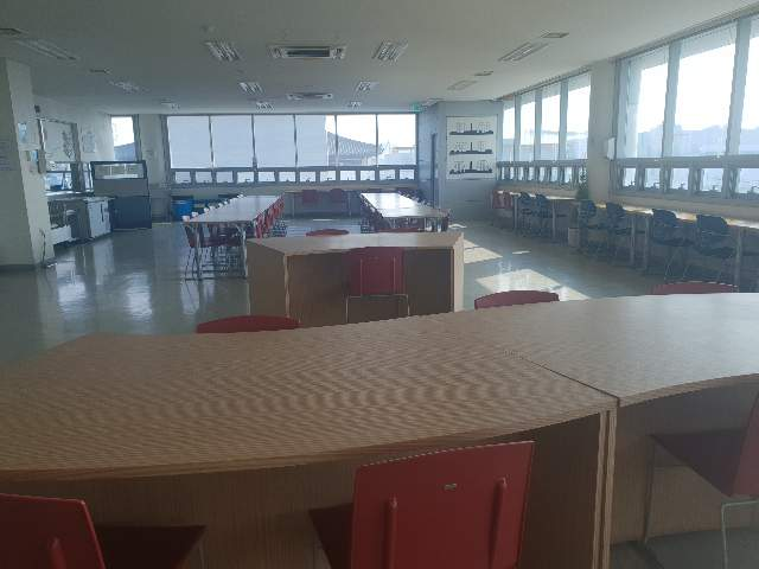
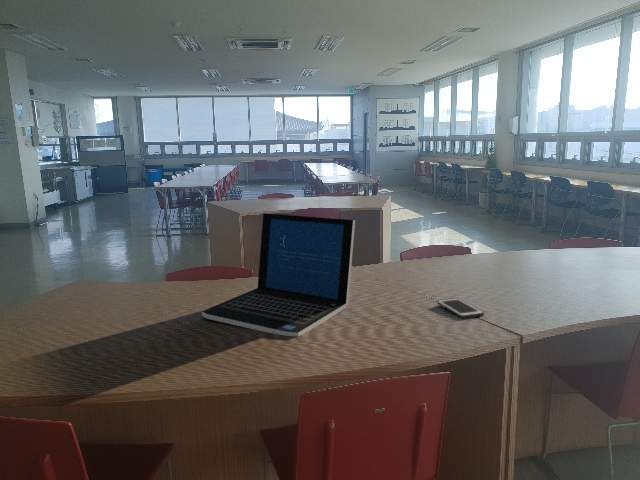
+ cell phone (459, 307)
+ laptop (278, 267)
